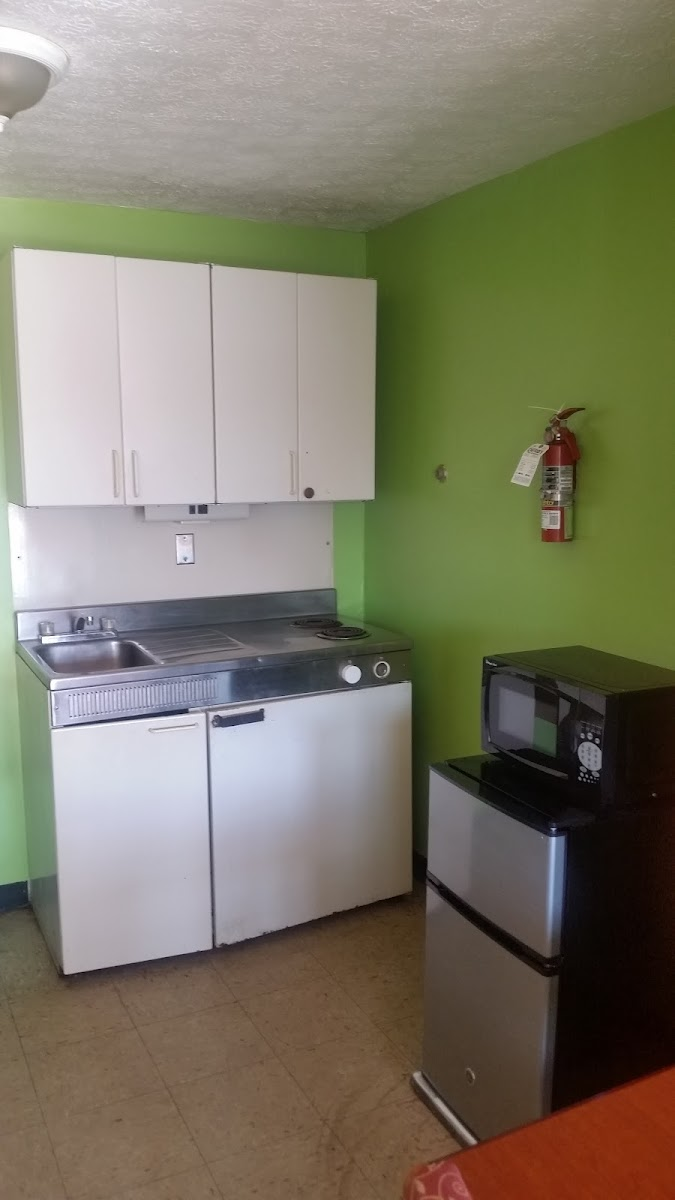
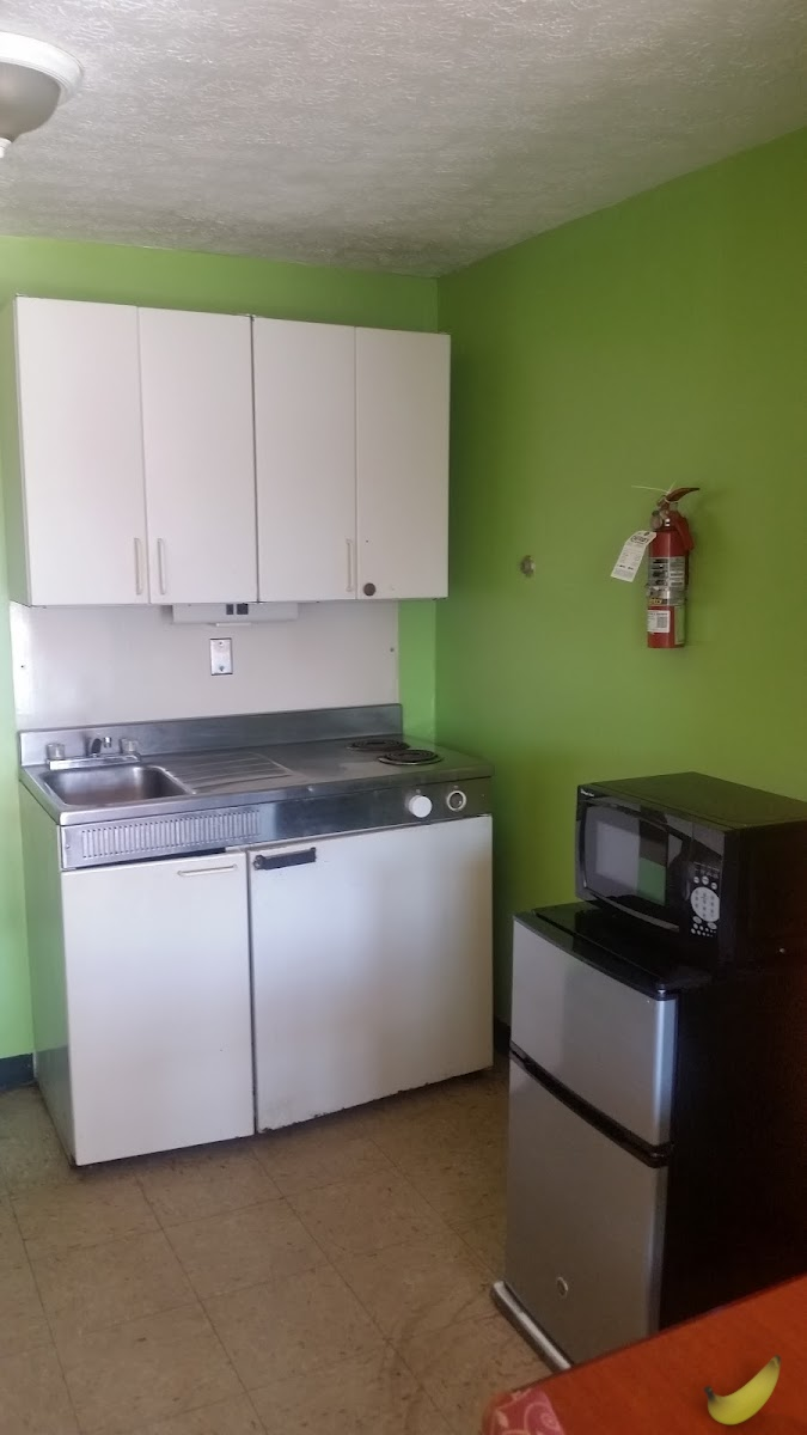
+ banana (741, 1392)
